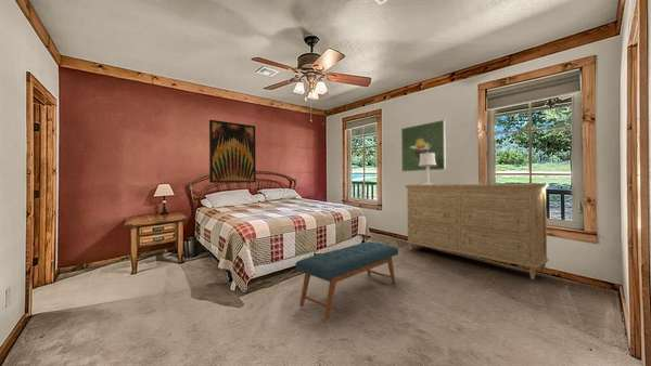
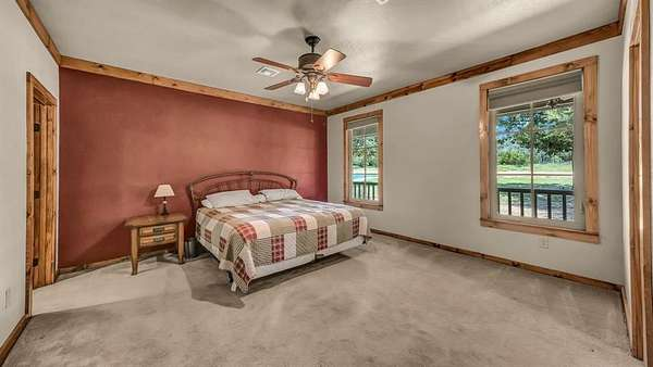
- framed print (421, 147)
- dresser (467, 222)
- bench (352, 272)
- wall art (233, 153)
- table lamp (427, 168)
